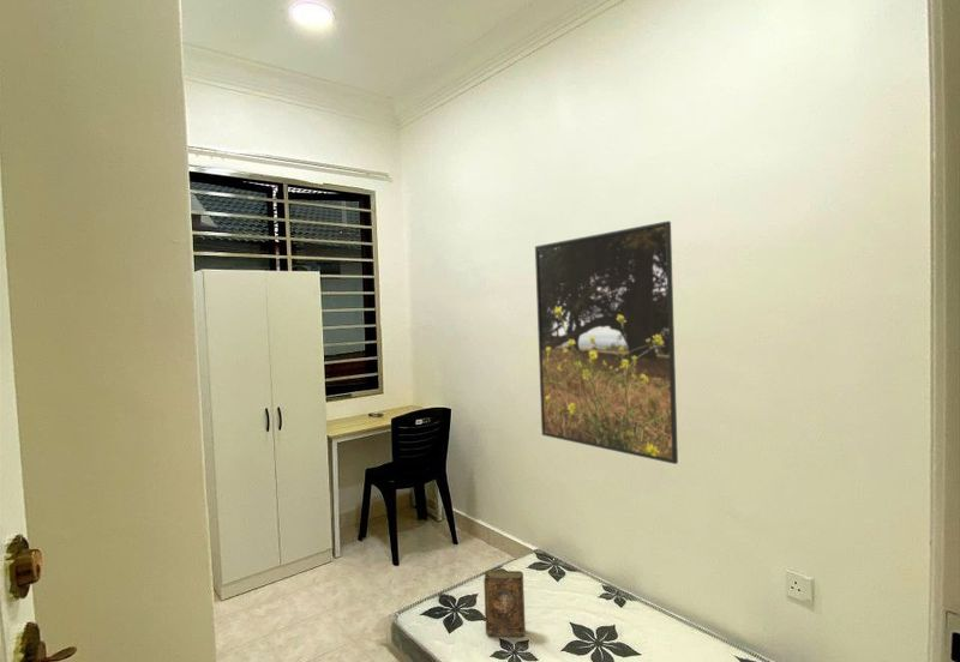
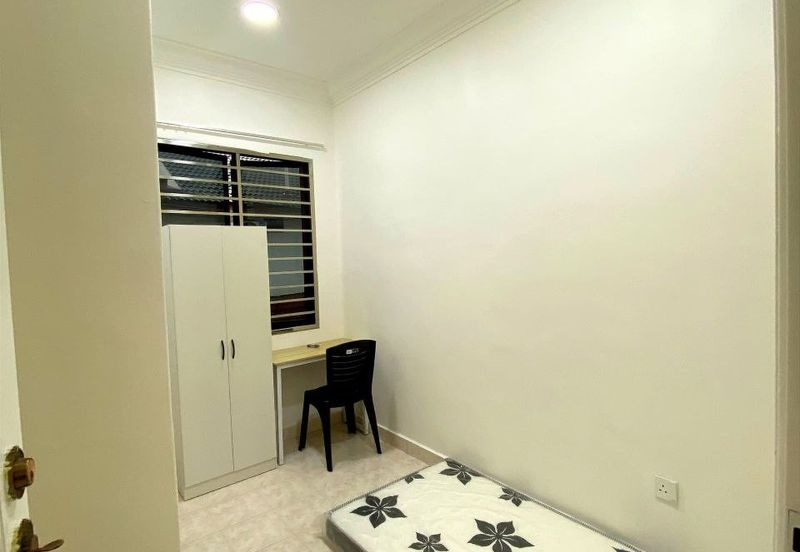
- book (504, 603)
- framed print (598, 342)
